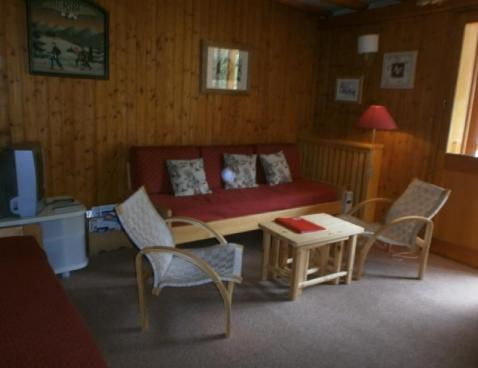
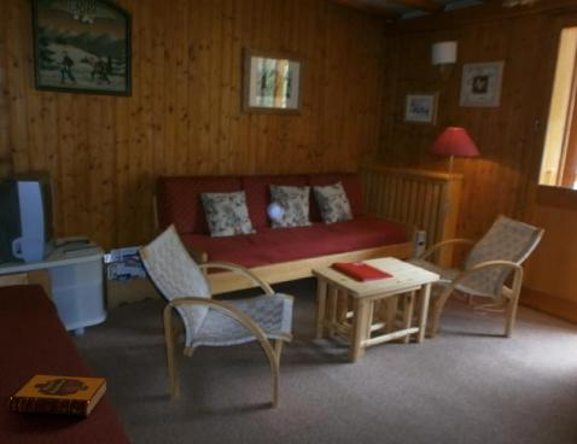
+ hardback book (59, 395)
